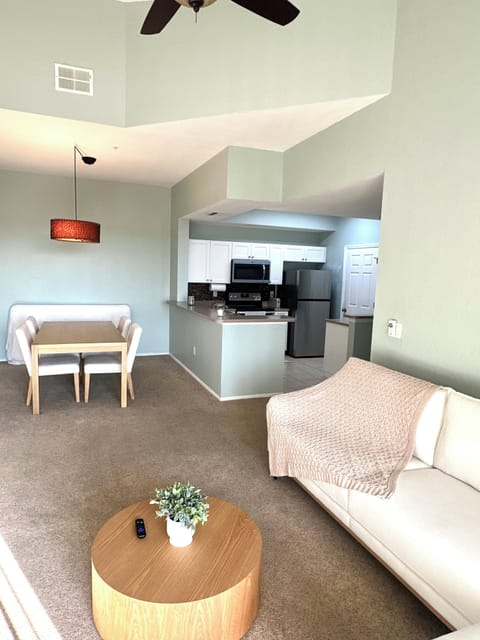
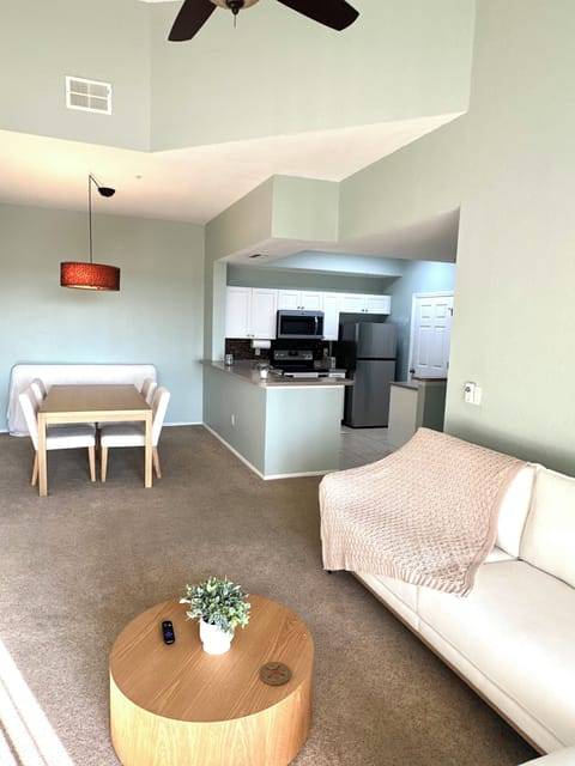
+ coaster (274, 673)
